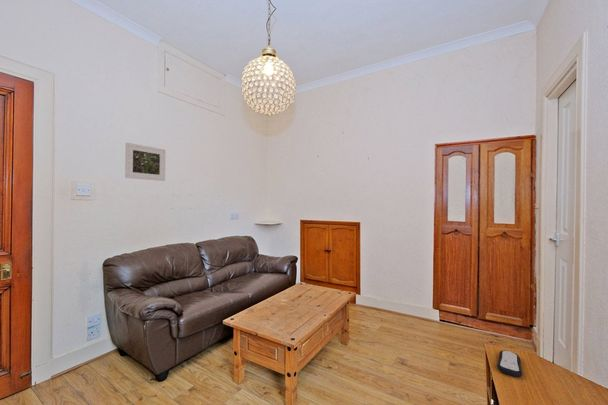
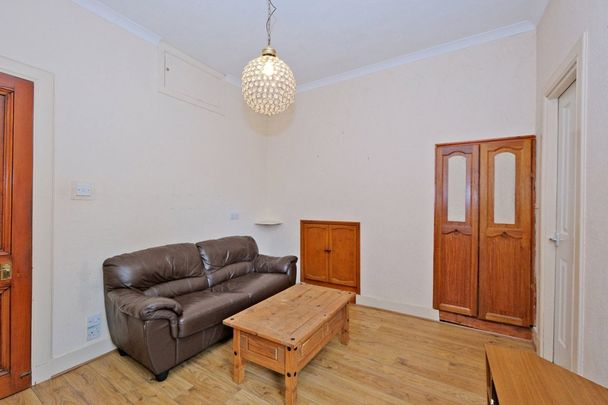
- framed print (146, 162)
- remote control (509, 362)
